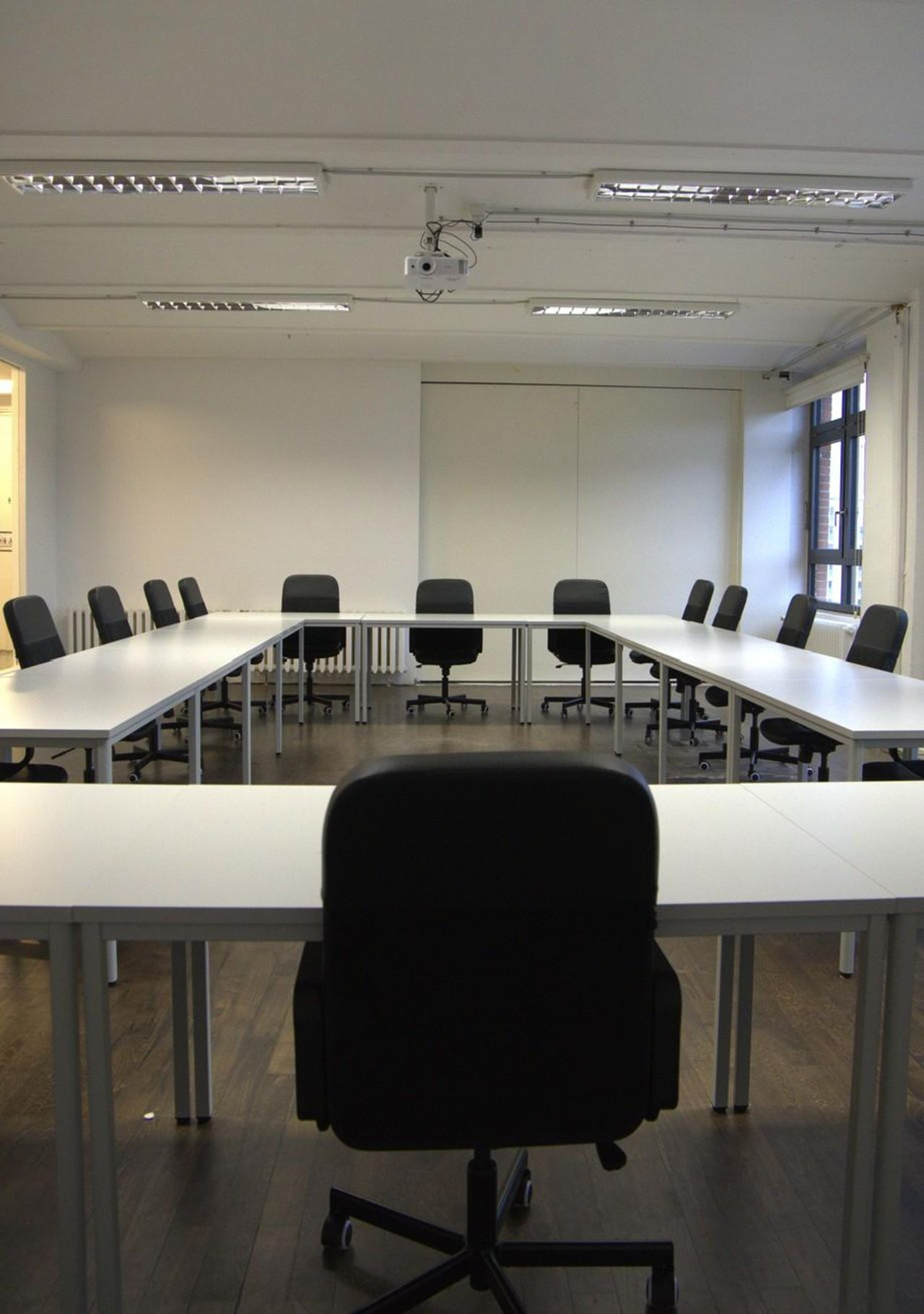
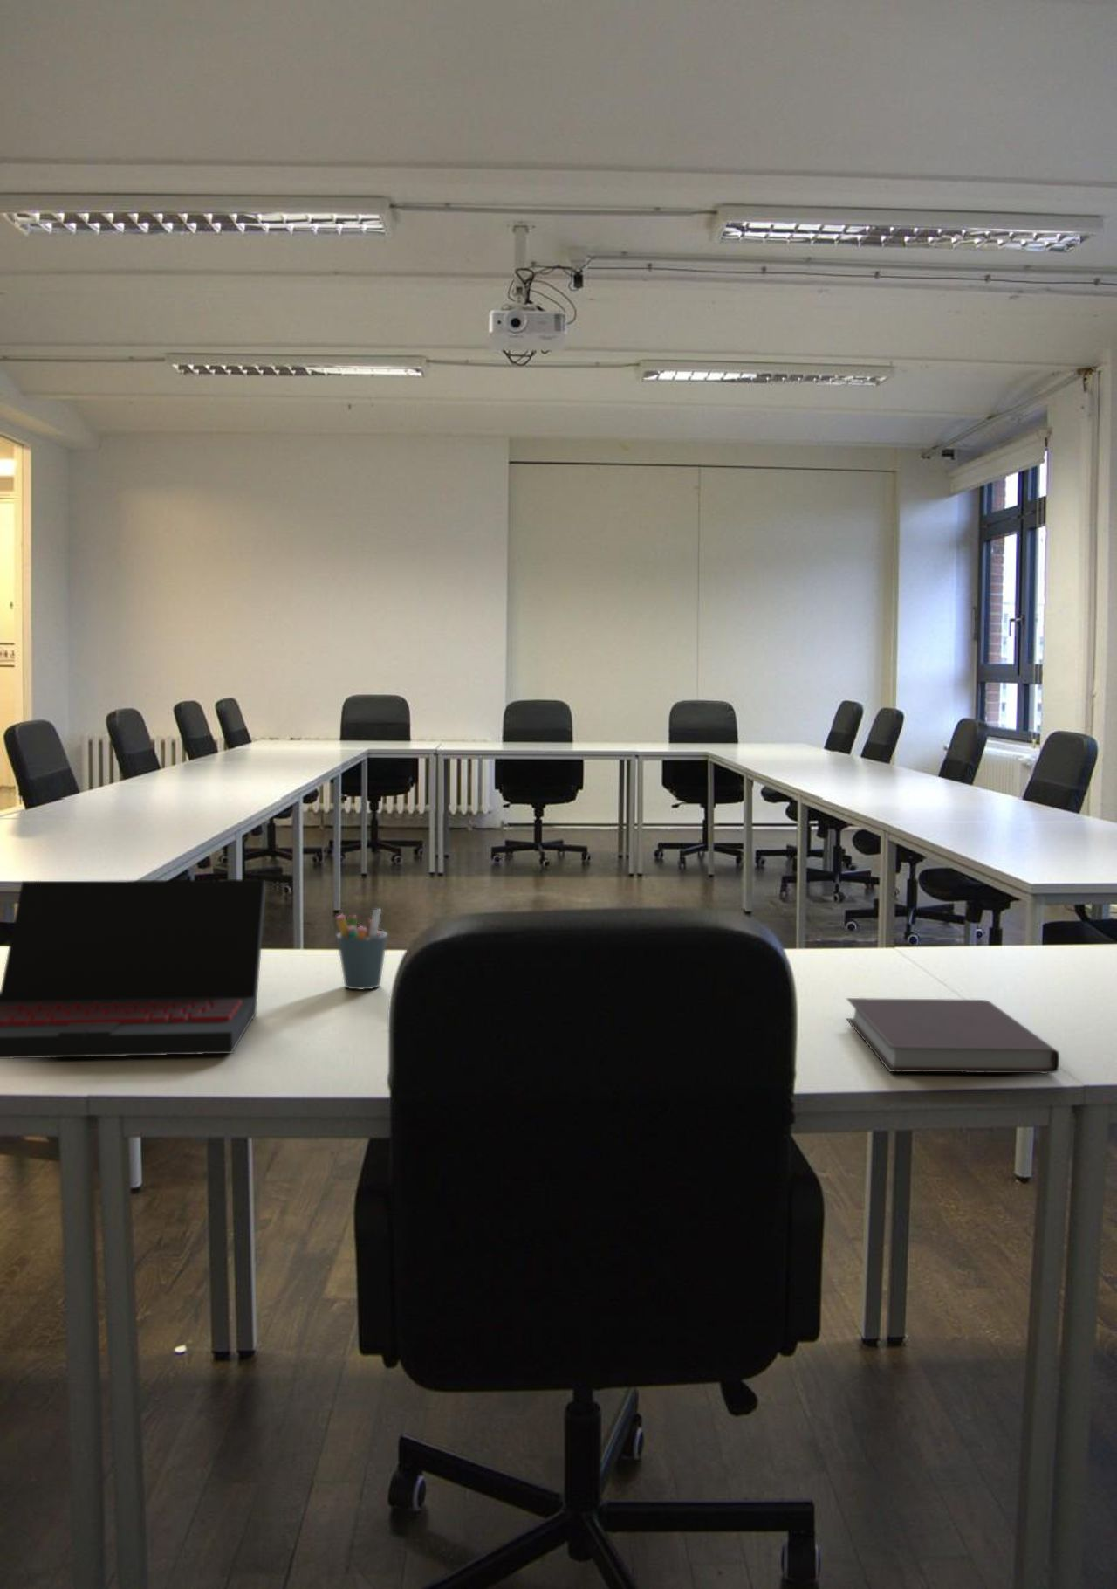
+ pen holder (361, 946)
+ laptop (121, 959)
+ notebook (943, 1033)
